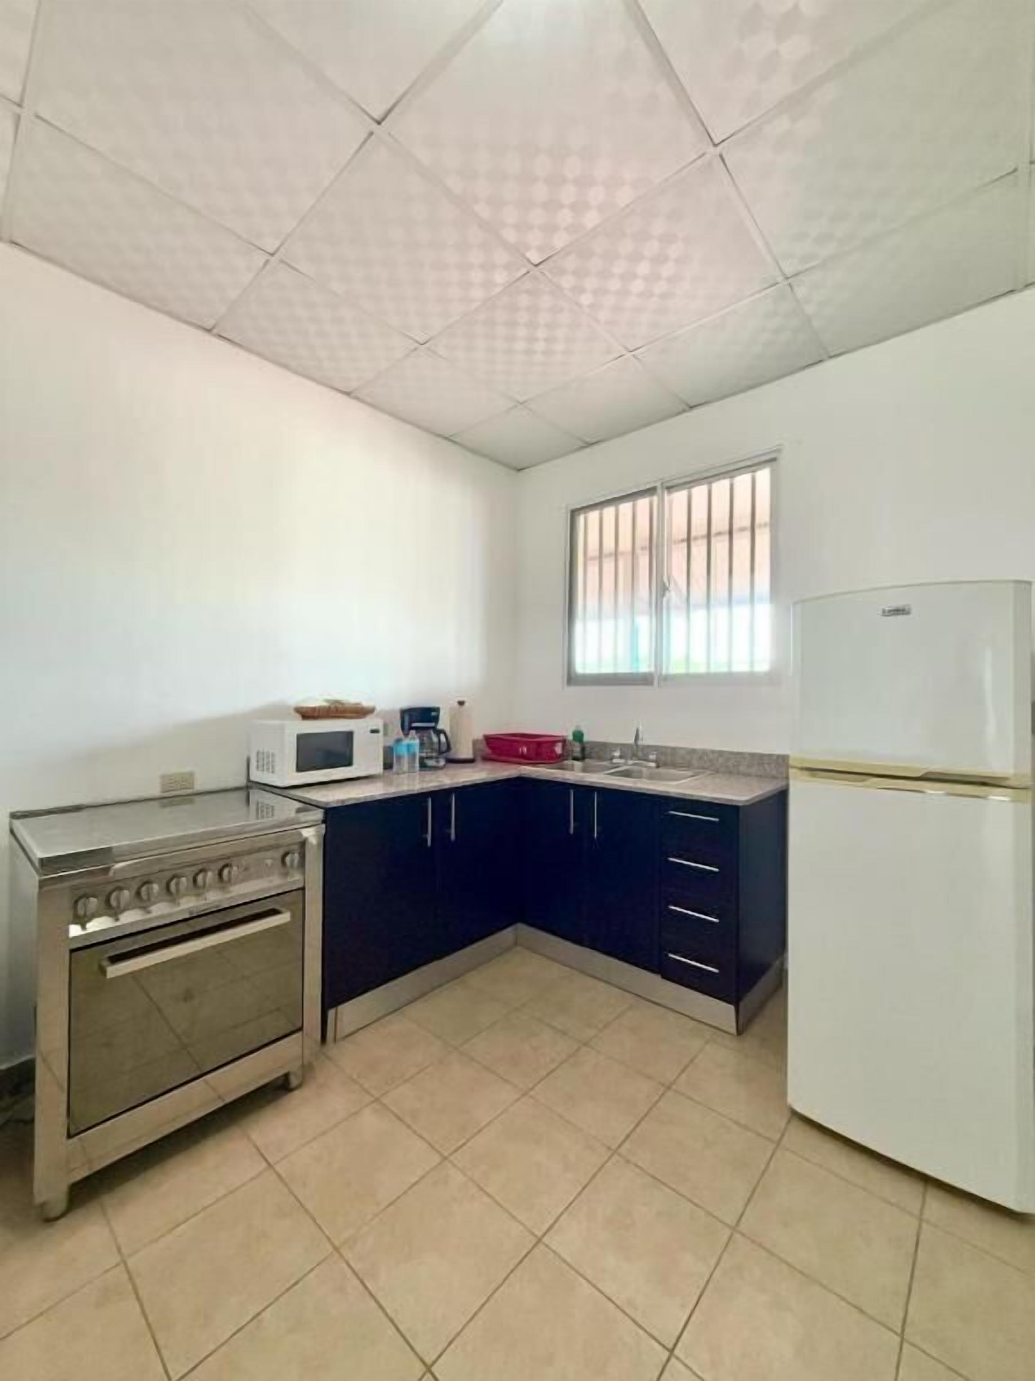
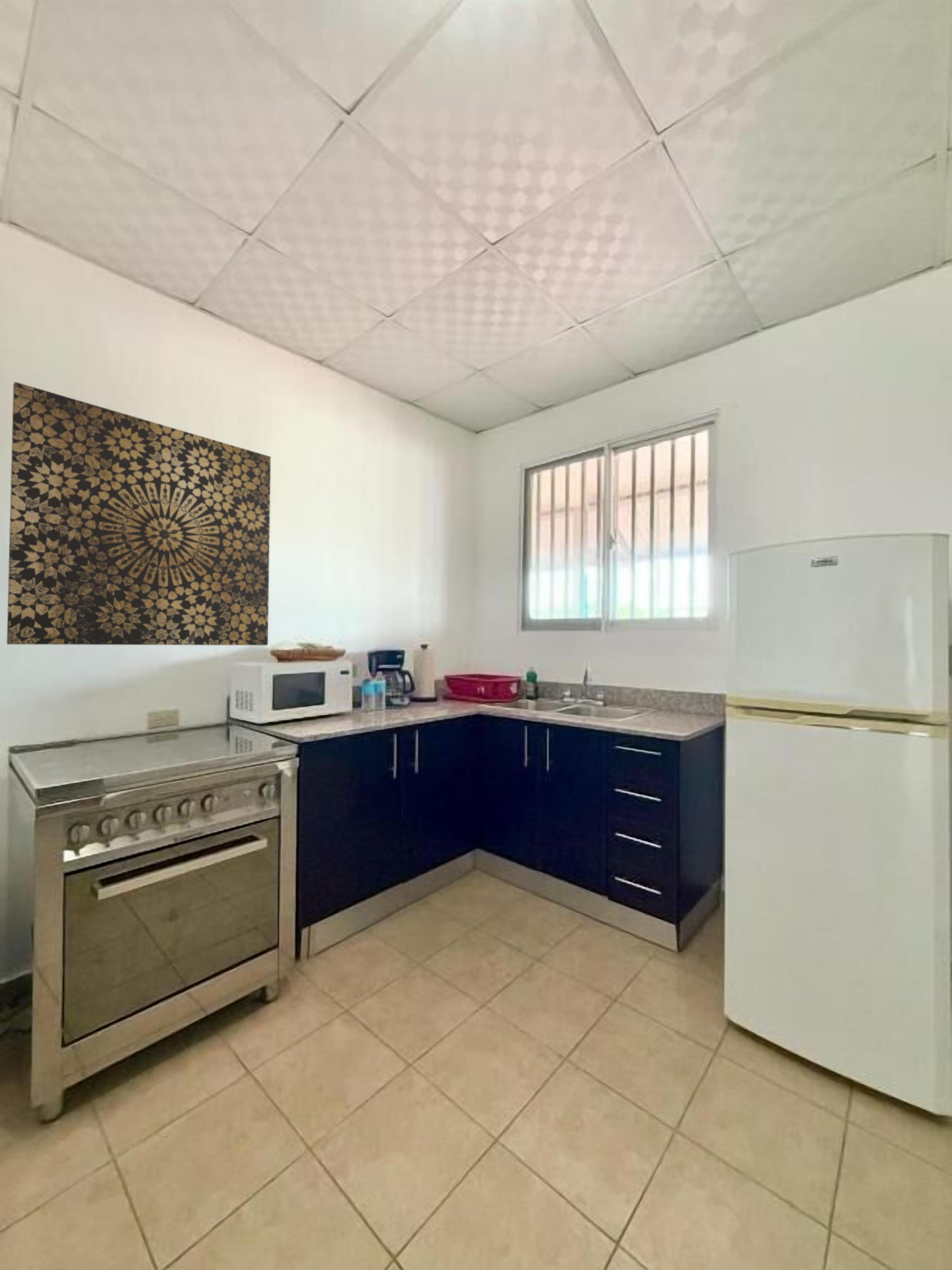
+ wall art (160, 535)
